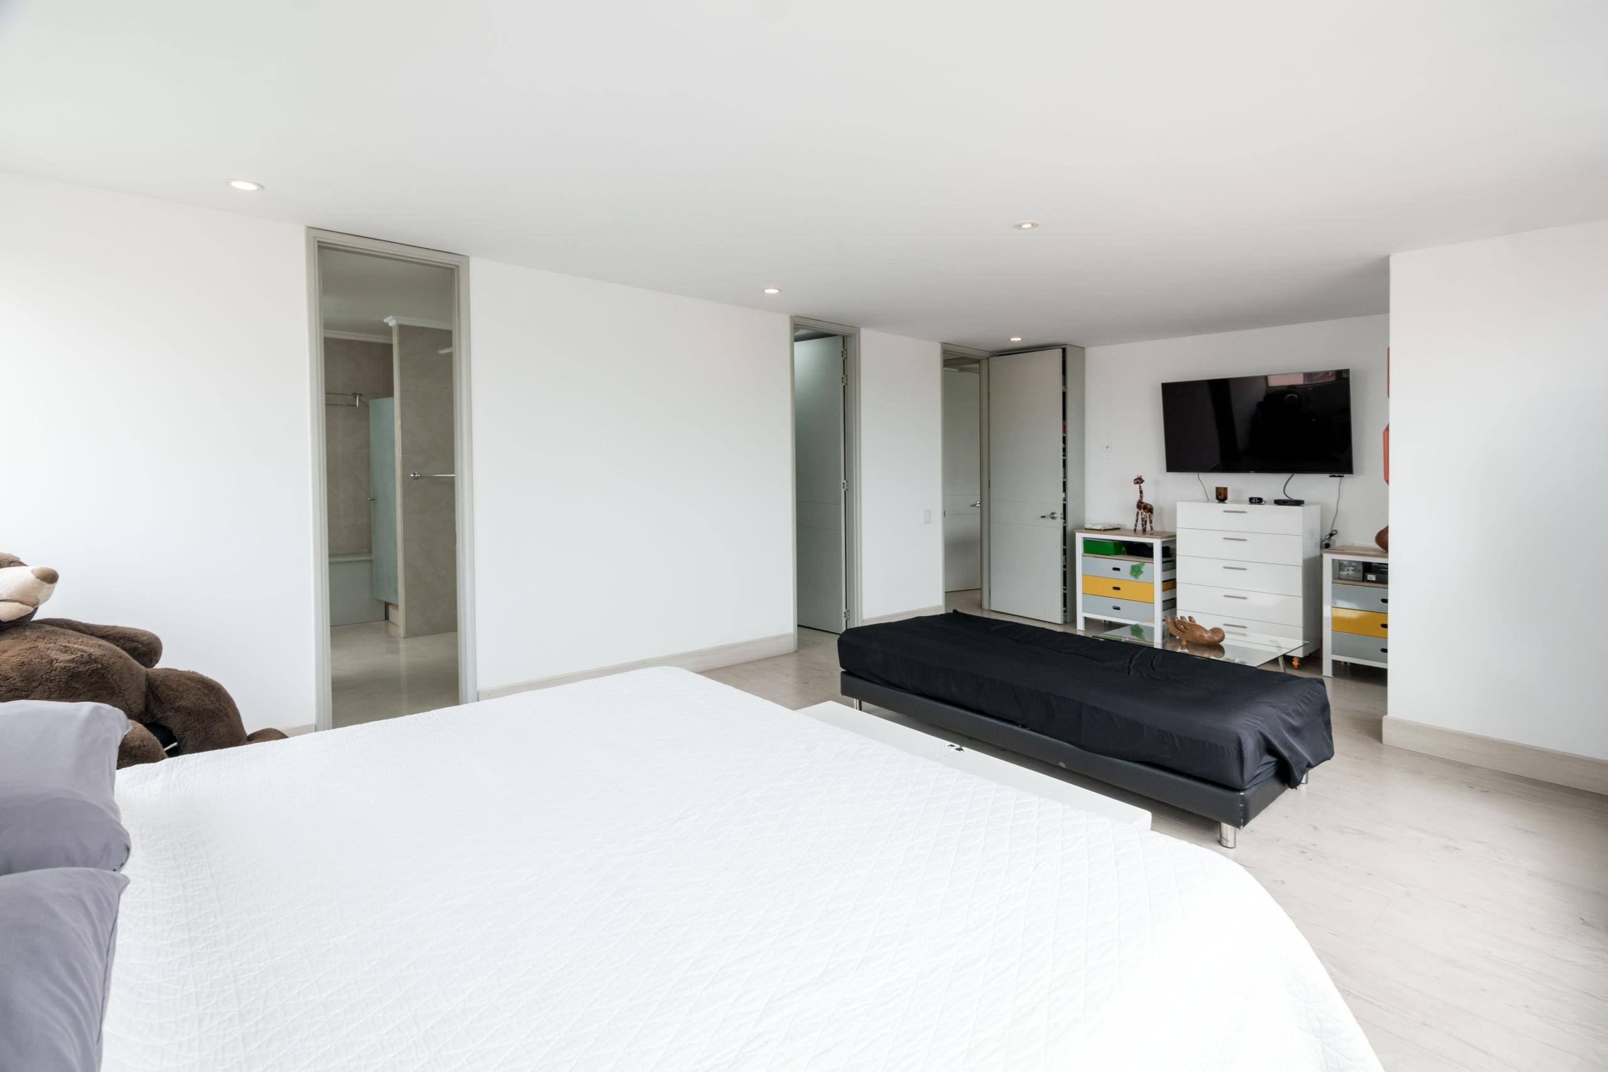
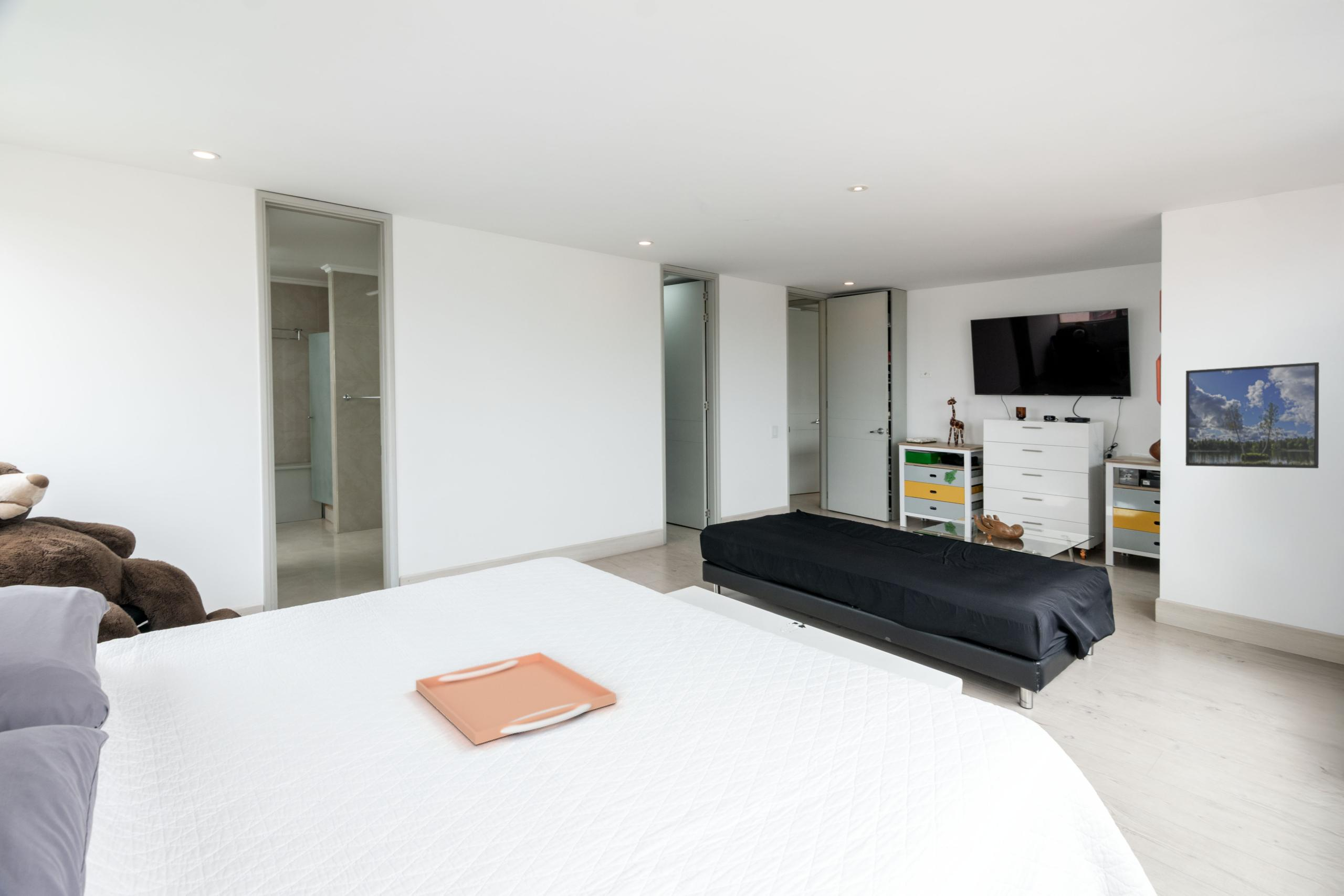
+ serving tray (512, 691)
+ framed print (1248, 417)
